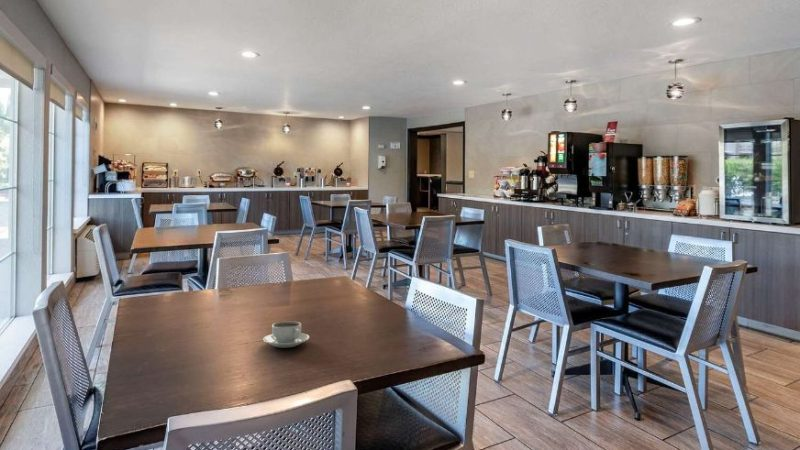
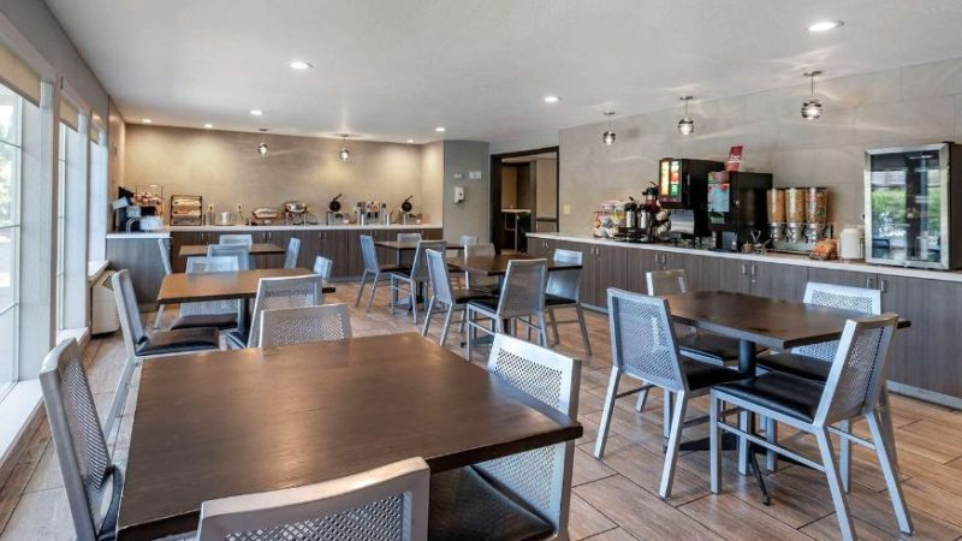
- coffee cup (286, 334)
